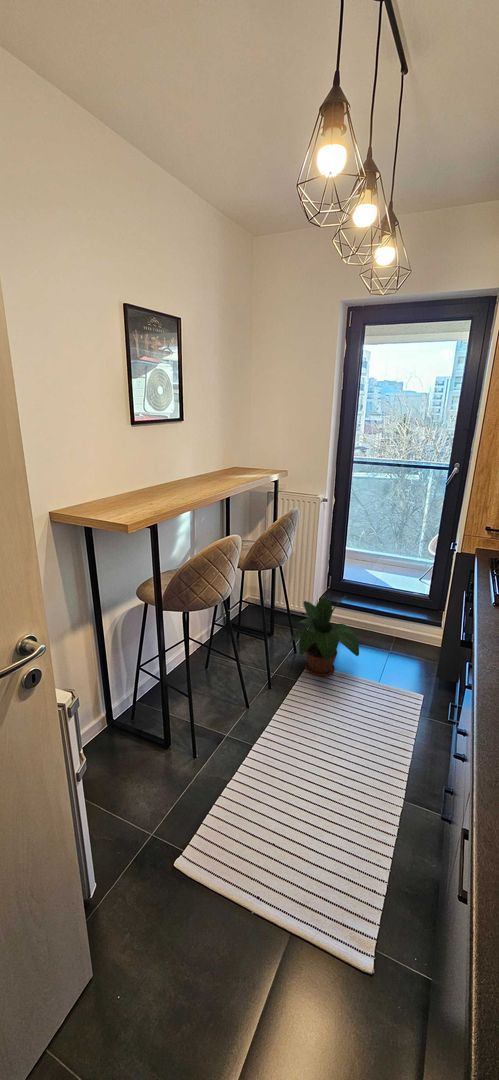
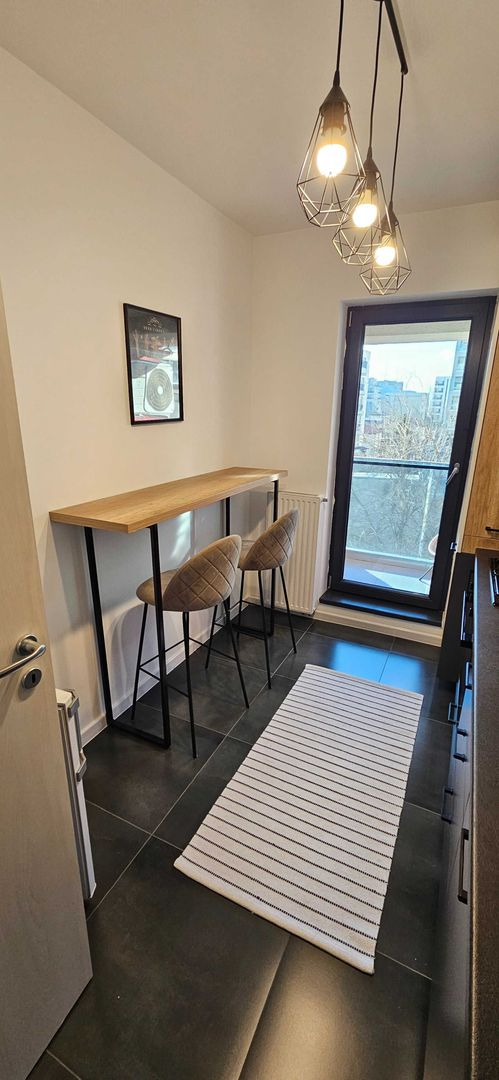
- potted plant (321, 632)
